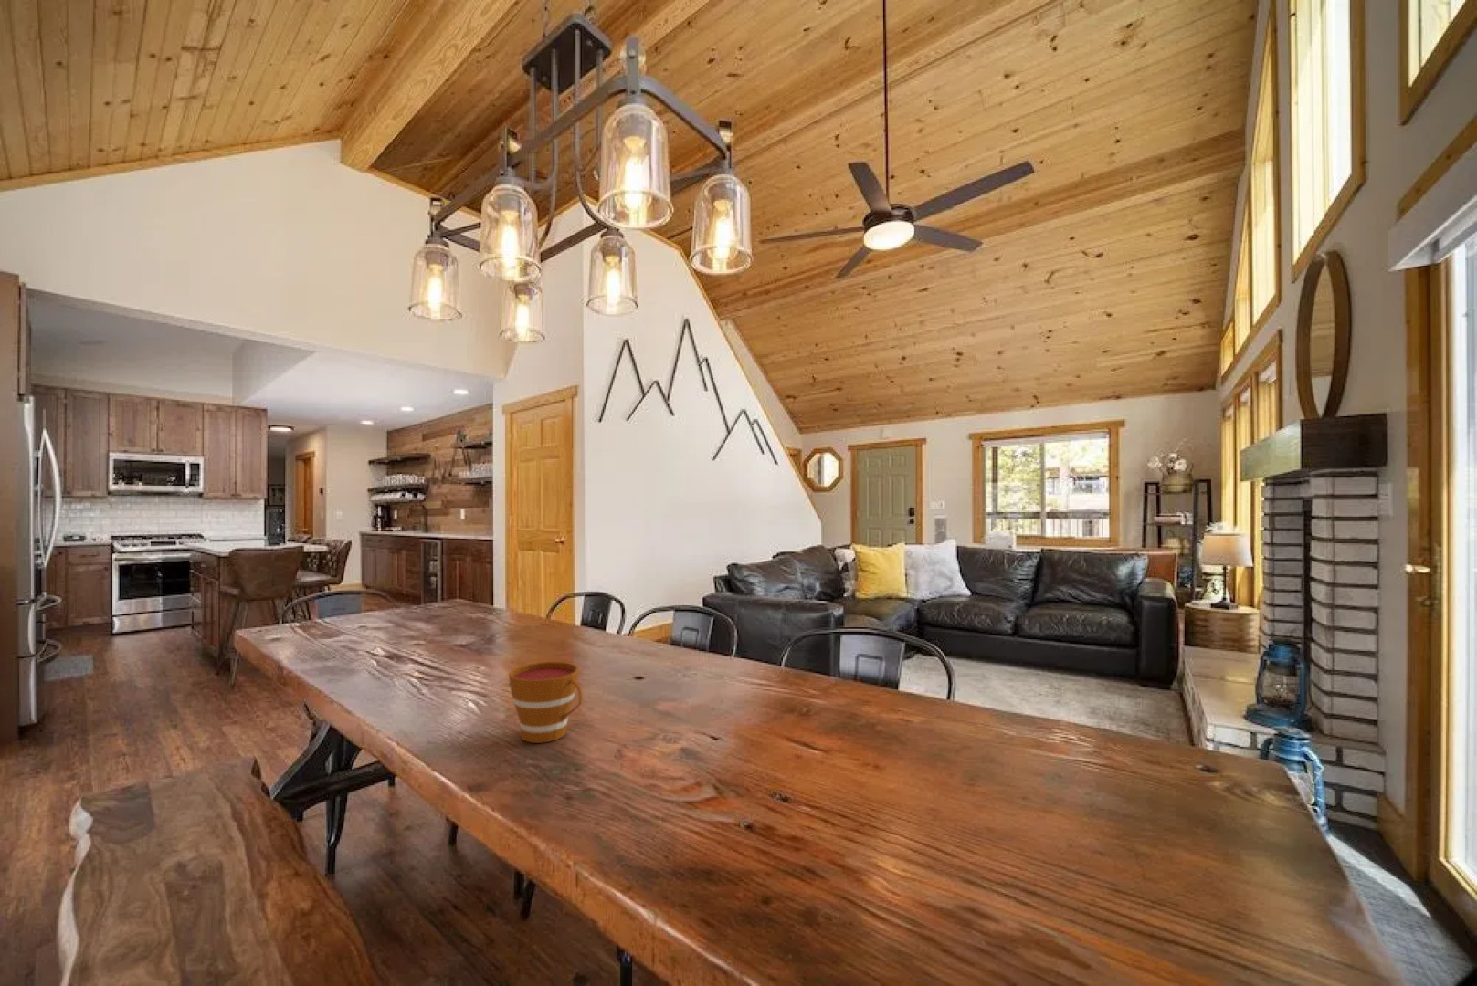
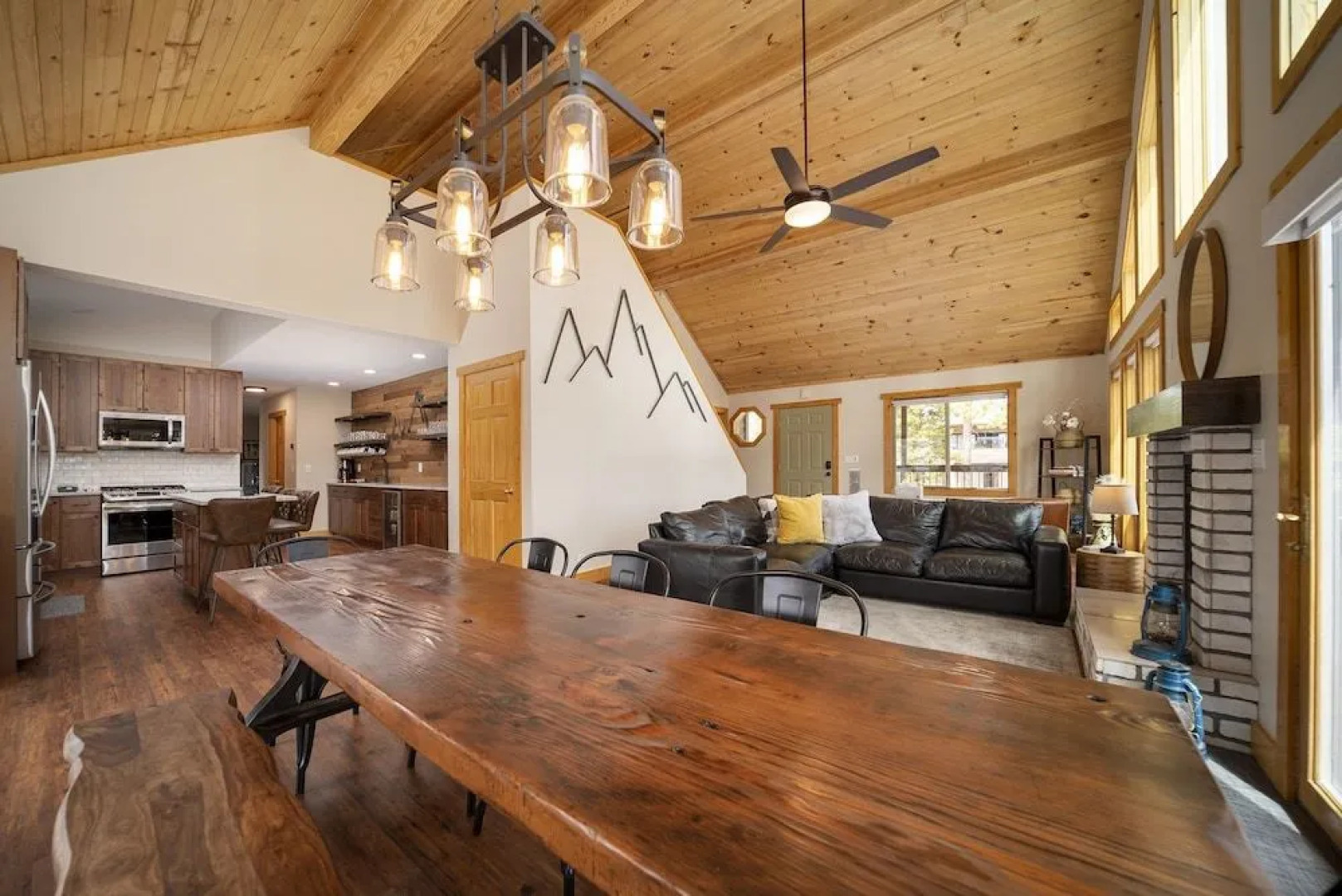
- cup (549, 702)
